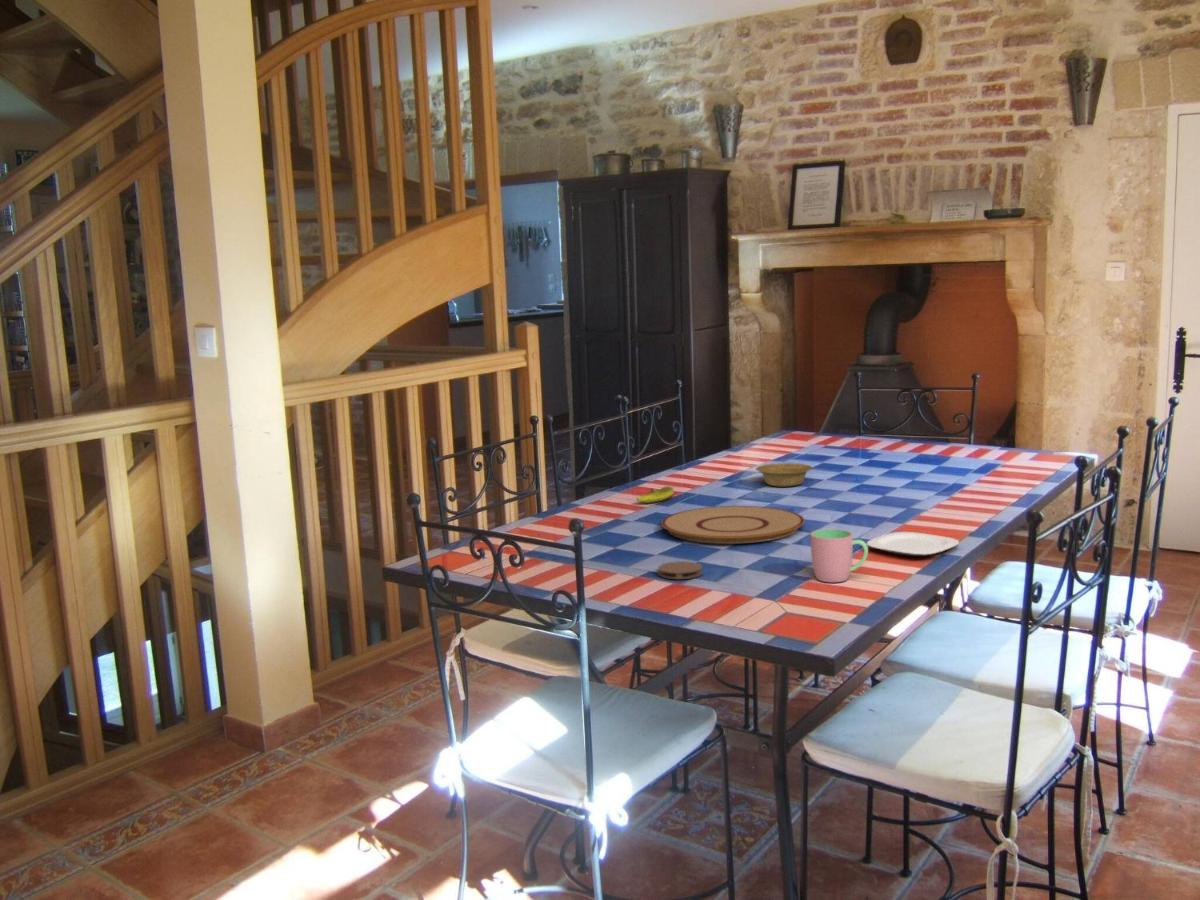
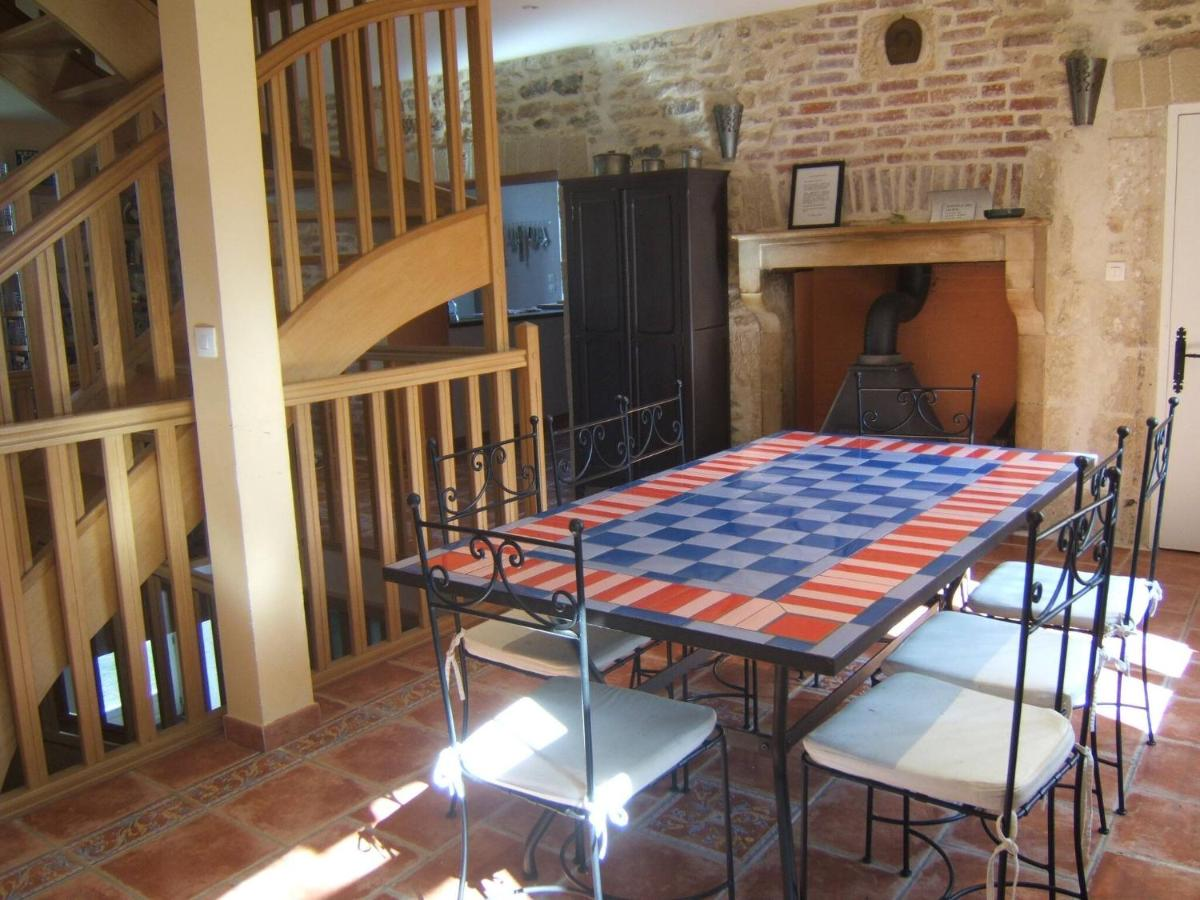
- plate (732, 524)
- banana (657, 493)
- bowl (784, 476)
- coaster (680, 570)
- plate (912, 545)
- cup (839, 556)
